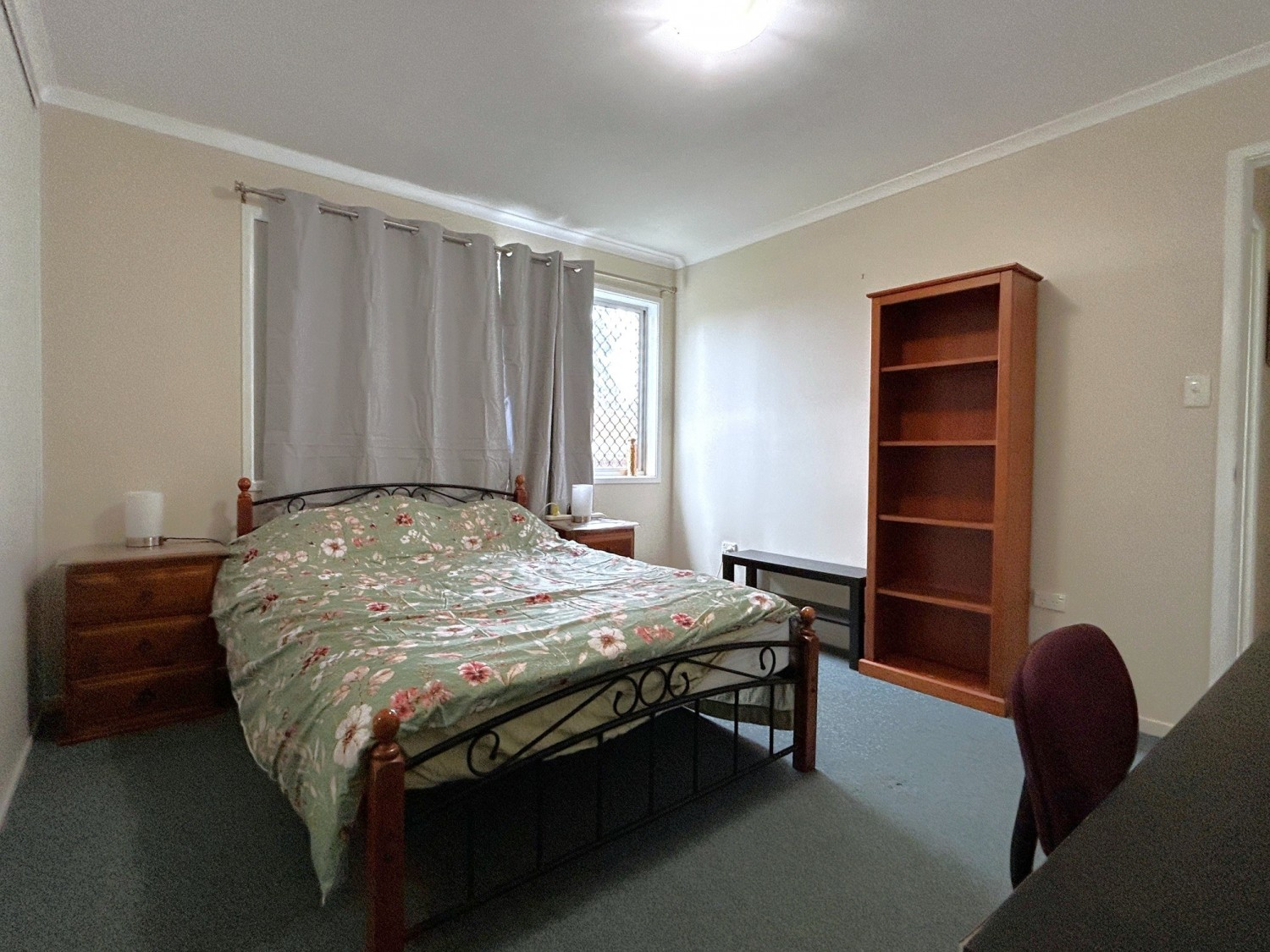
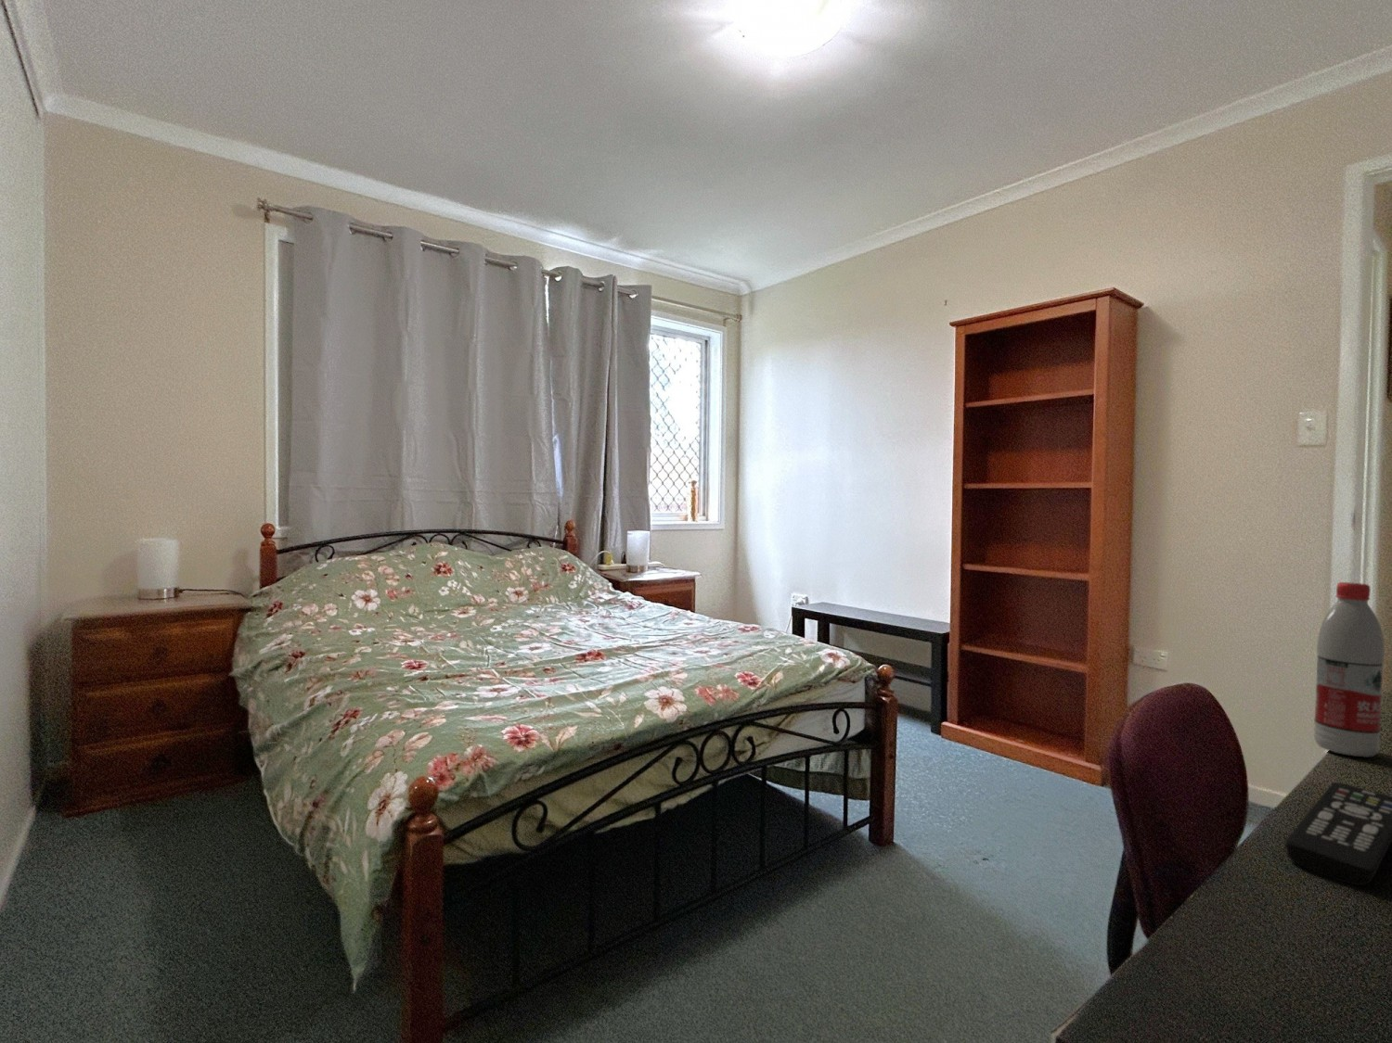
+ remote control (1350, 828)
+ water bottle (1348, 666)
